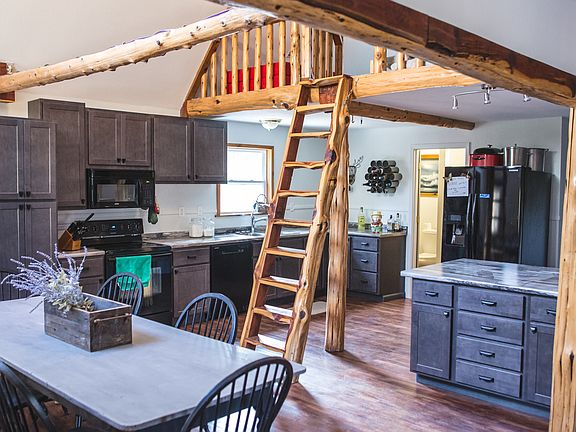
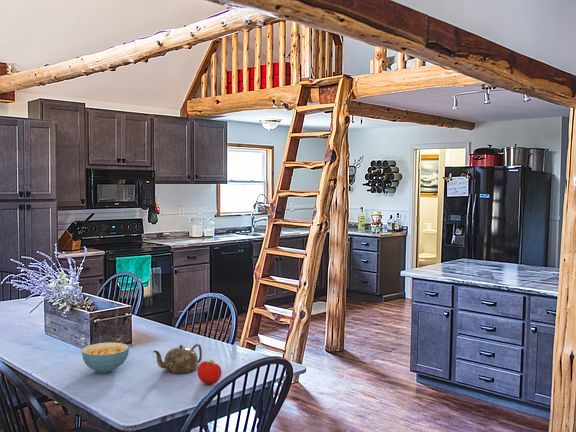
+ cereal bowl (105, 359)
+ teapot (178, 357)
+ fruit (209, 371)
